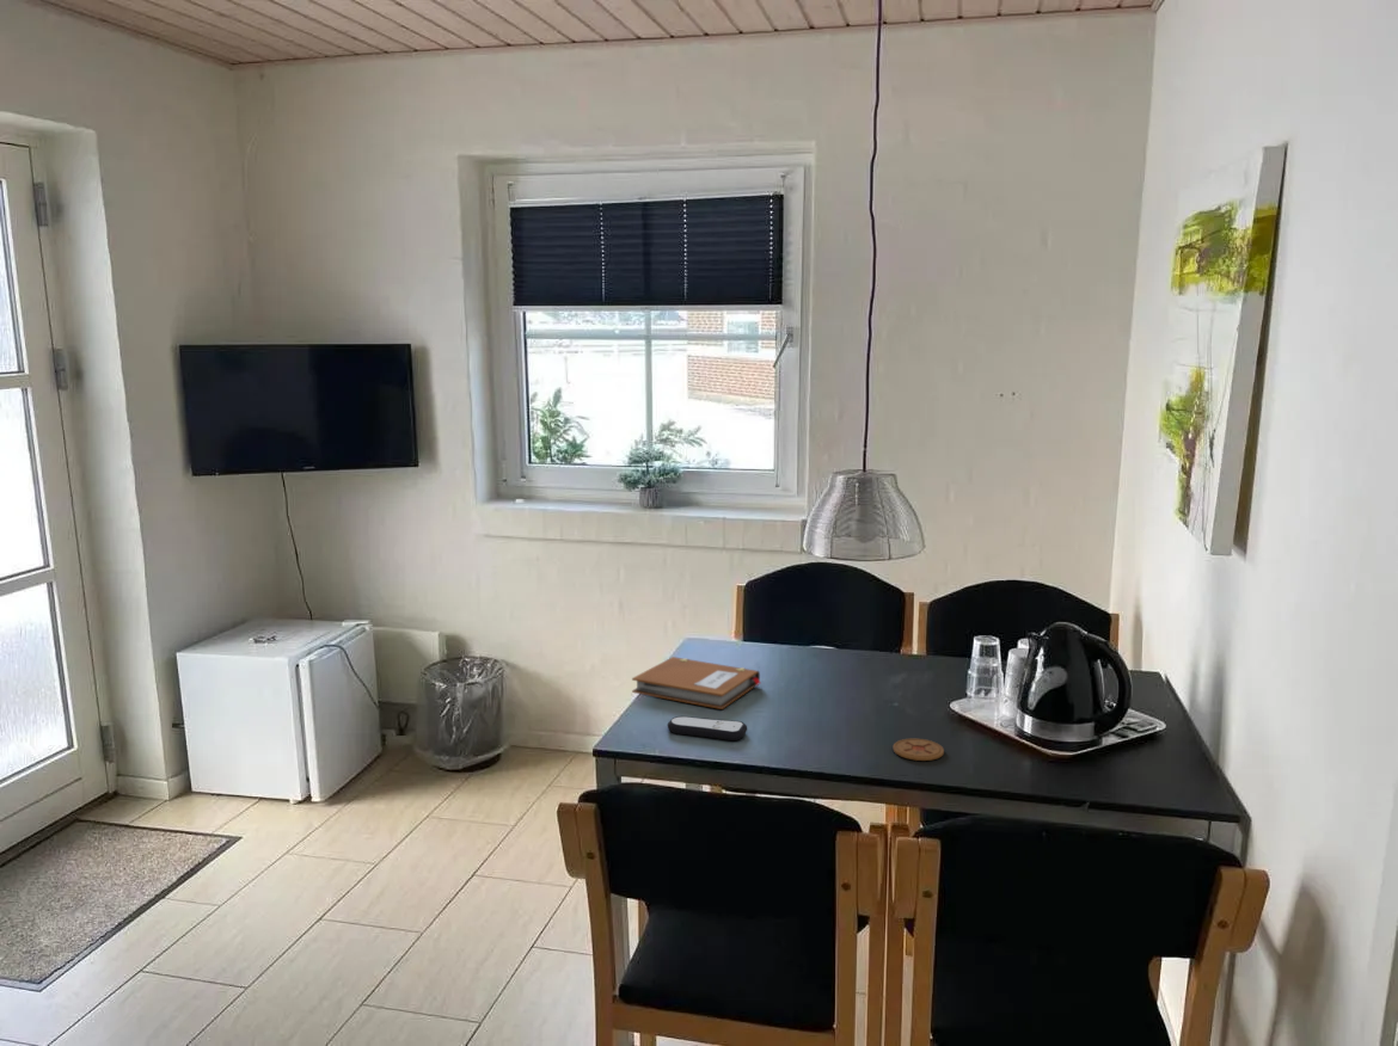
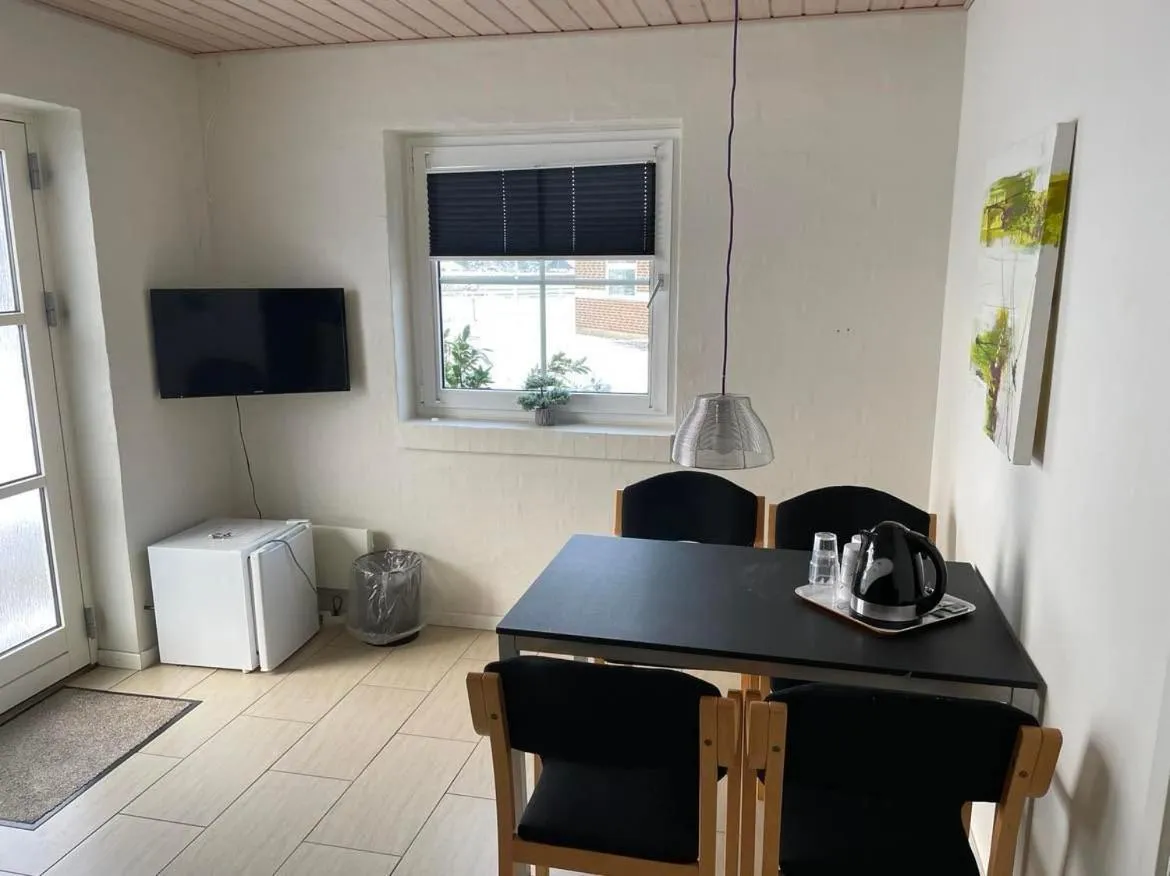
- coaster (918, 749)
- notebook (699, 681)
- remote control (706, 727)
